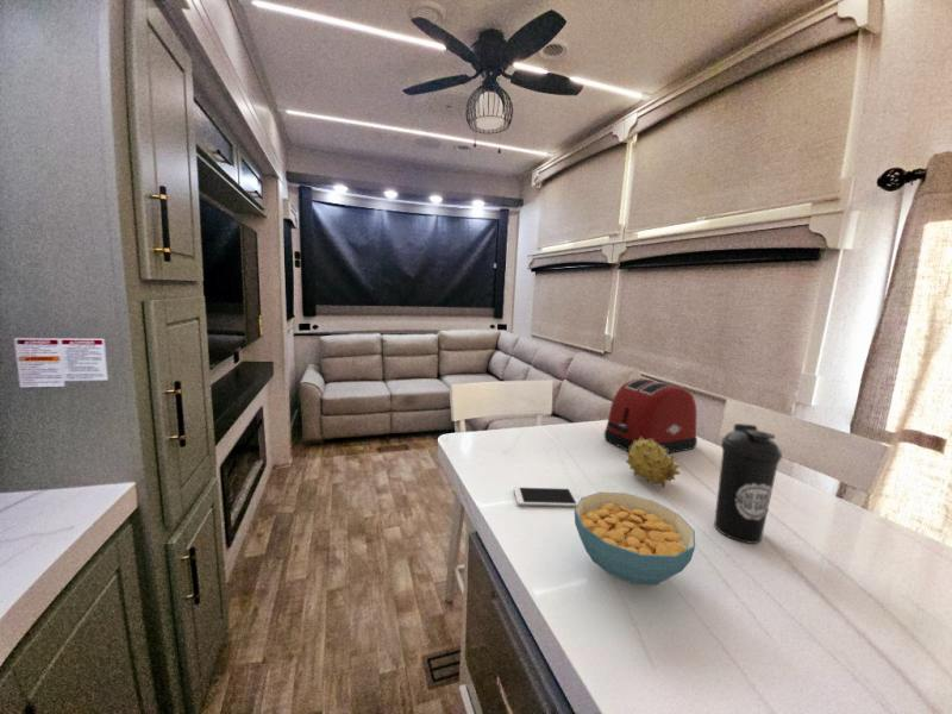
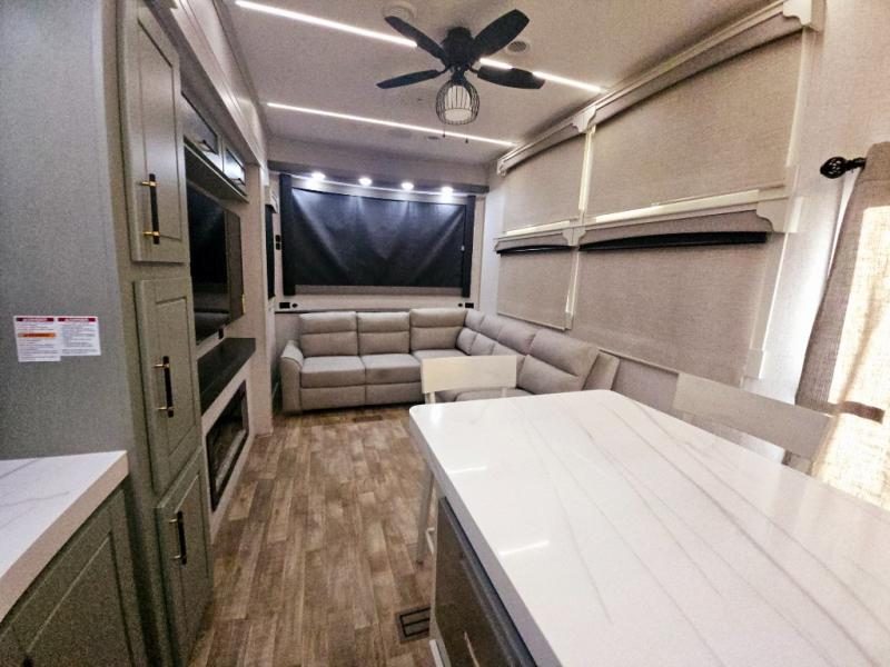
- water bottle (745, 481)
- cereal bowl (628, 544)
- toaster (652, 413)
- cell phone (547, 496)
- fruit (652, 461)
